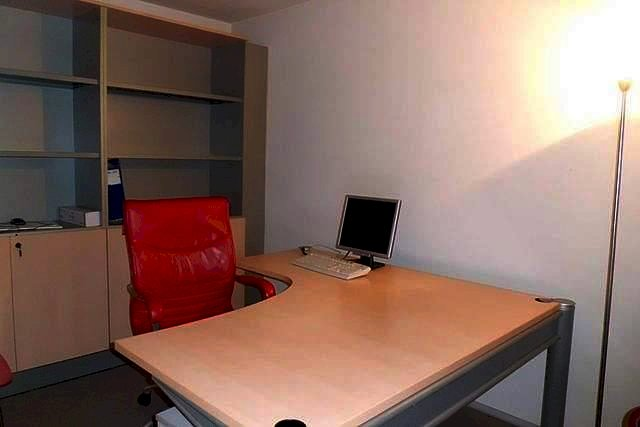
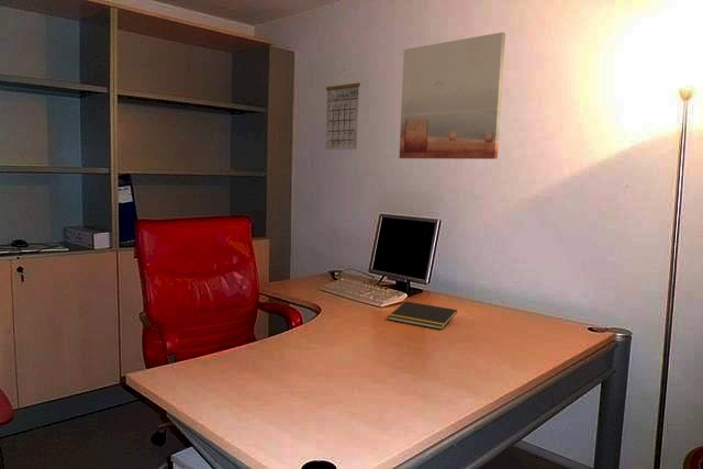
+ calendar (342, 109)
+ notepad (422, 314)
+ wall art (447, 100)
